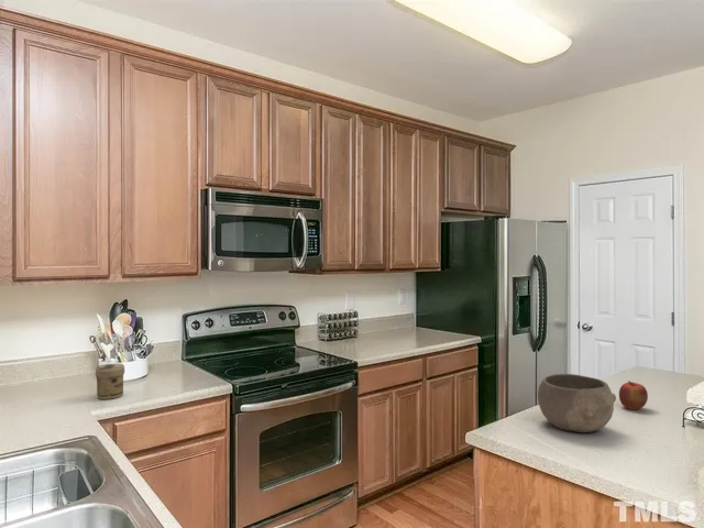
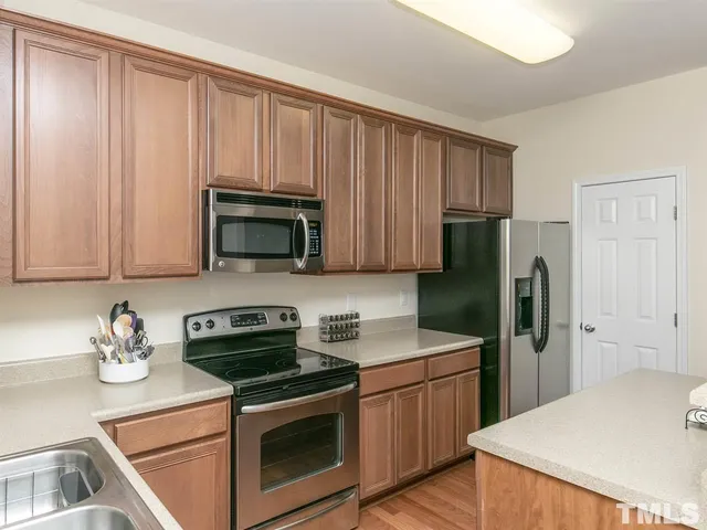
- apple (632, 394)
- jar (110, 381)
- bowl (574, 404)
